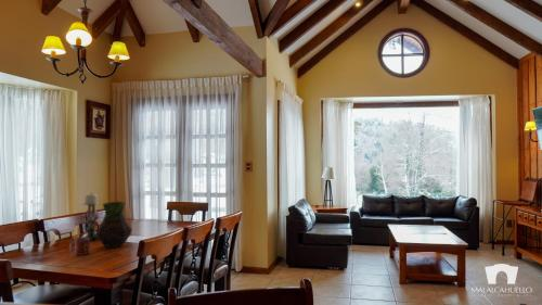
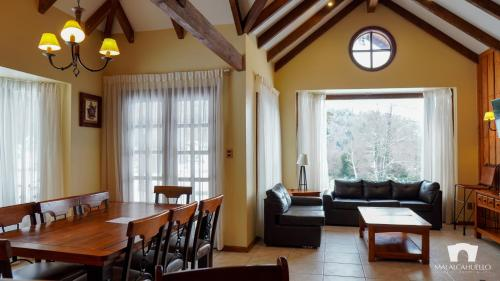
- mug (79, 246)
- candle holder (92, 215)
- vase (114, 224)
